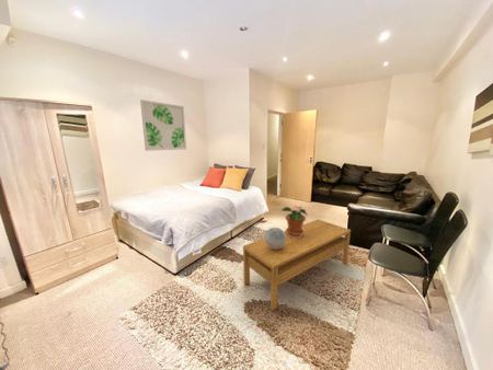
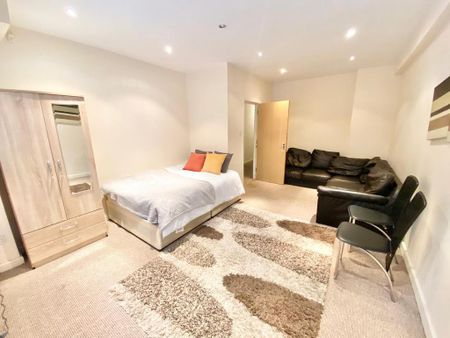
- decorative sphere (275, 238)
- wall art (165, 127)
- coffee table (300, 255)
- potted plant (294, 221)
